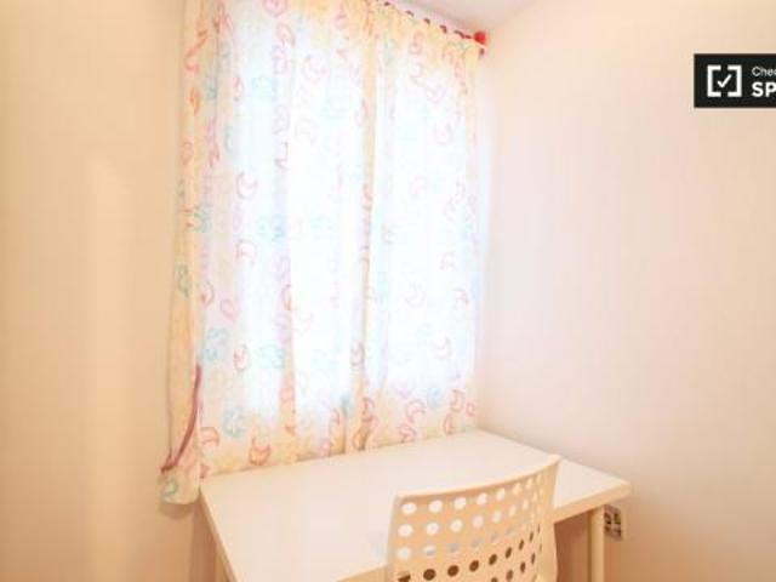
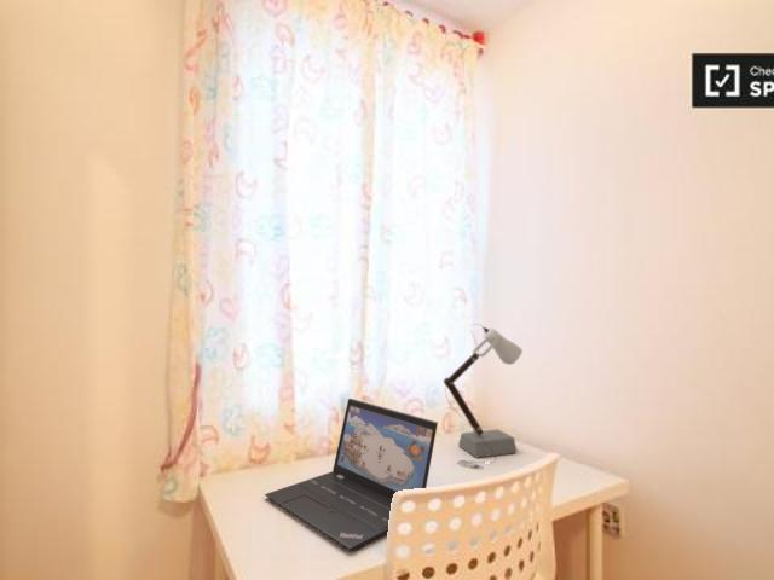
+ laptop (350, 460)
+ desk lamp (464, 401)
